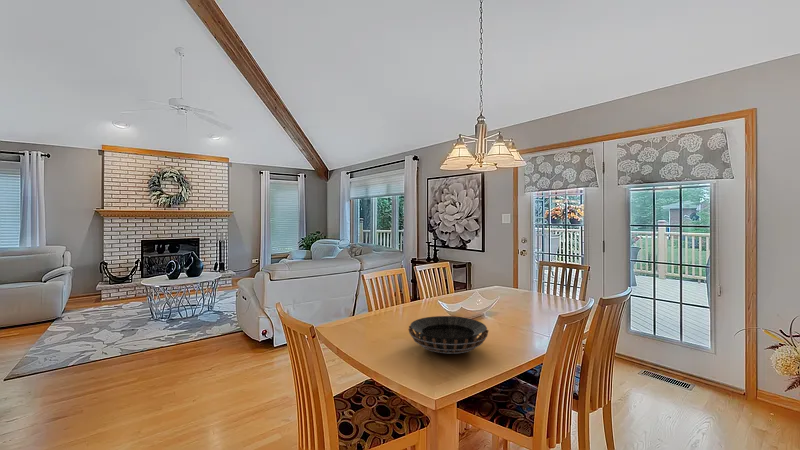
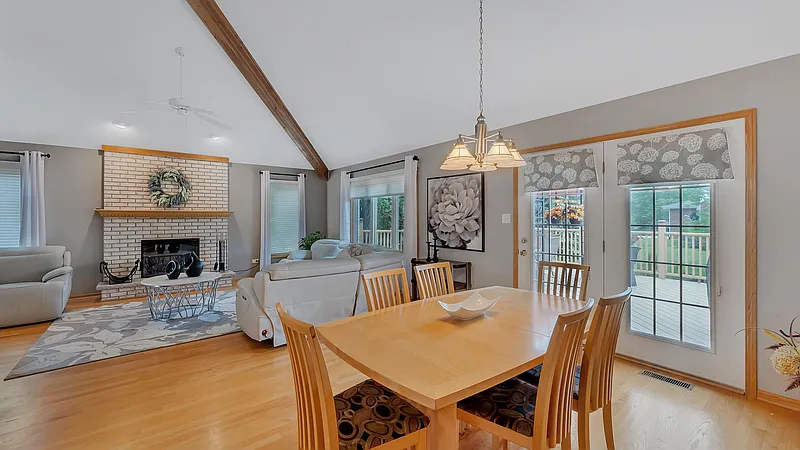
- decorative bowl (447, 336)
